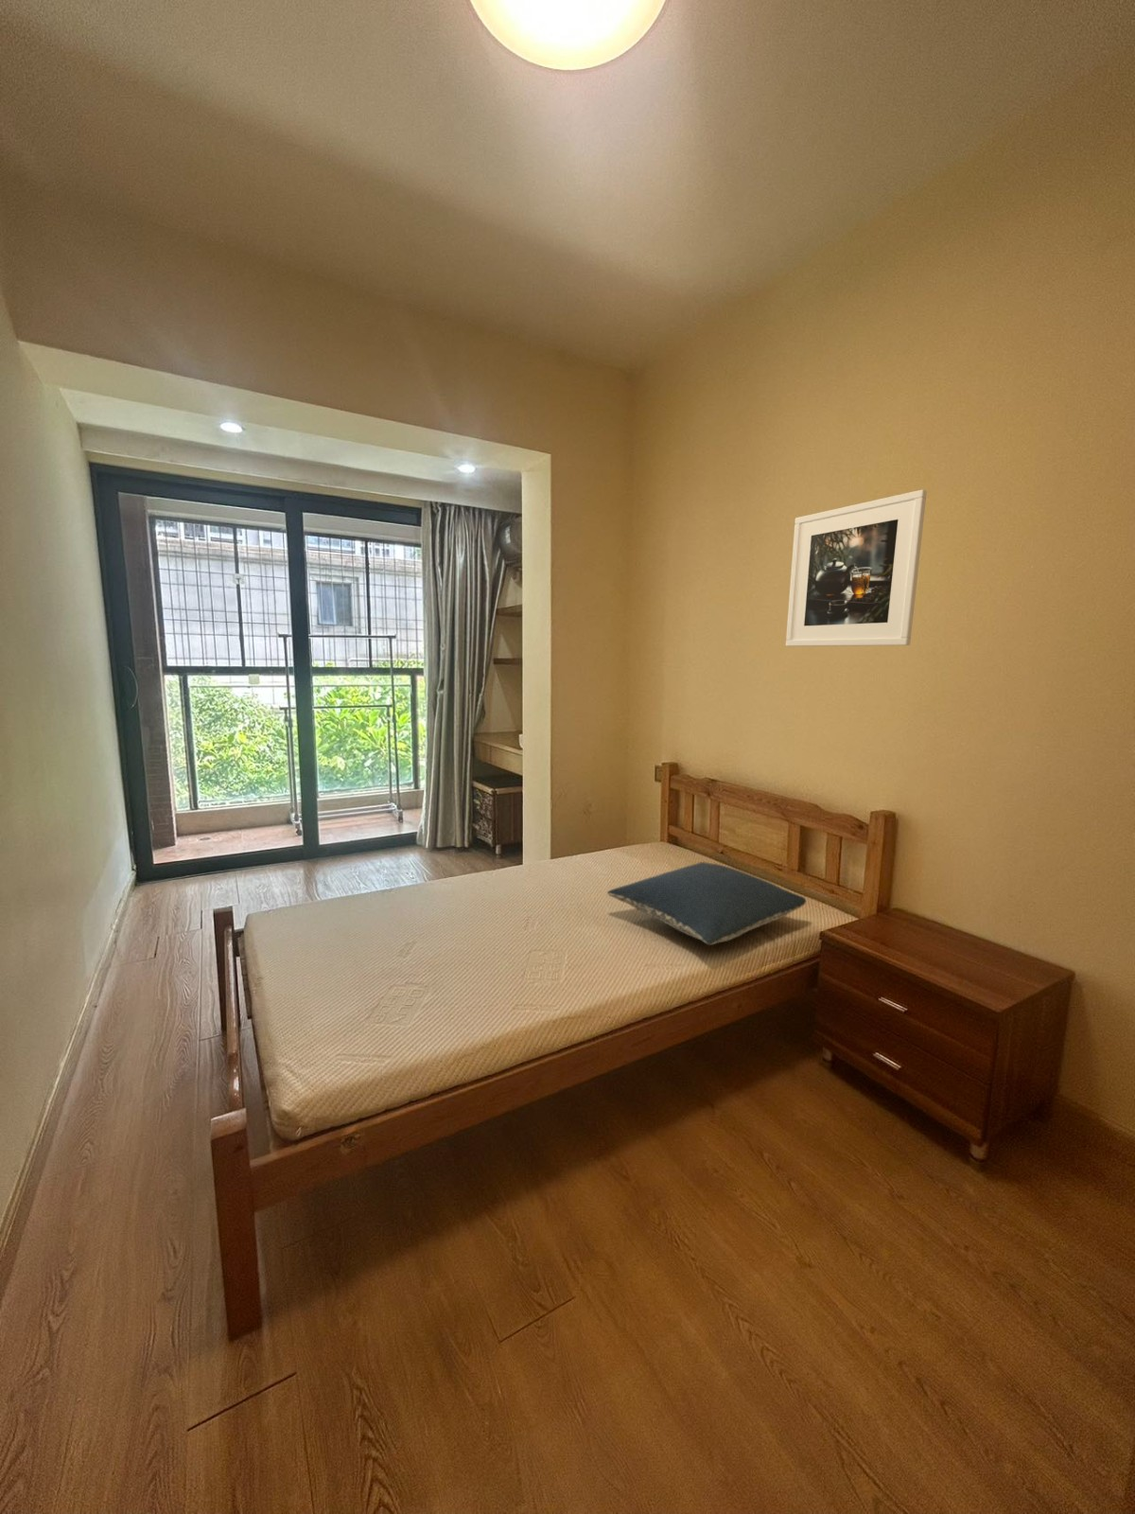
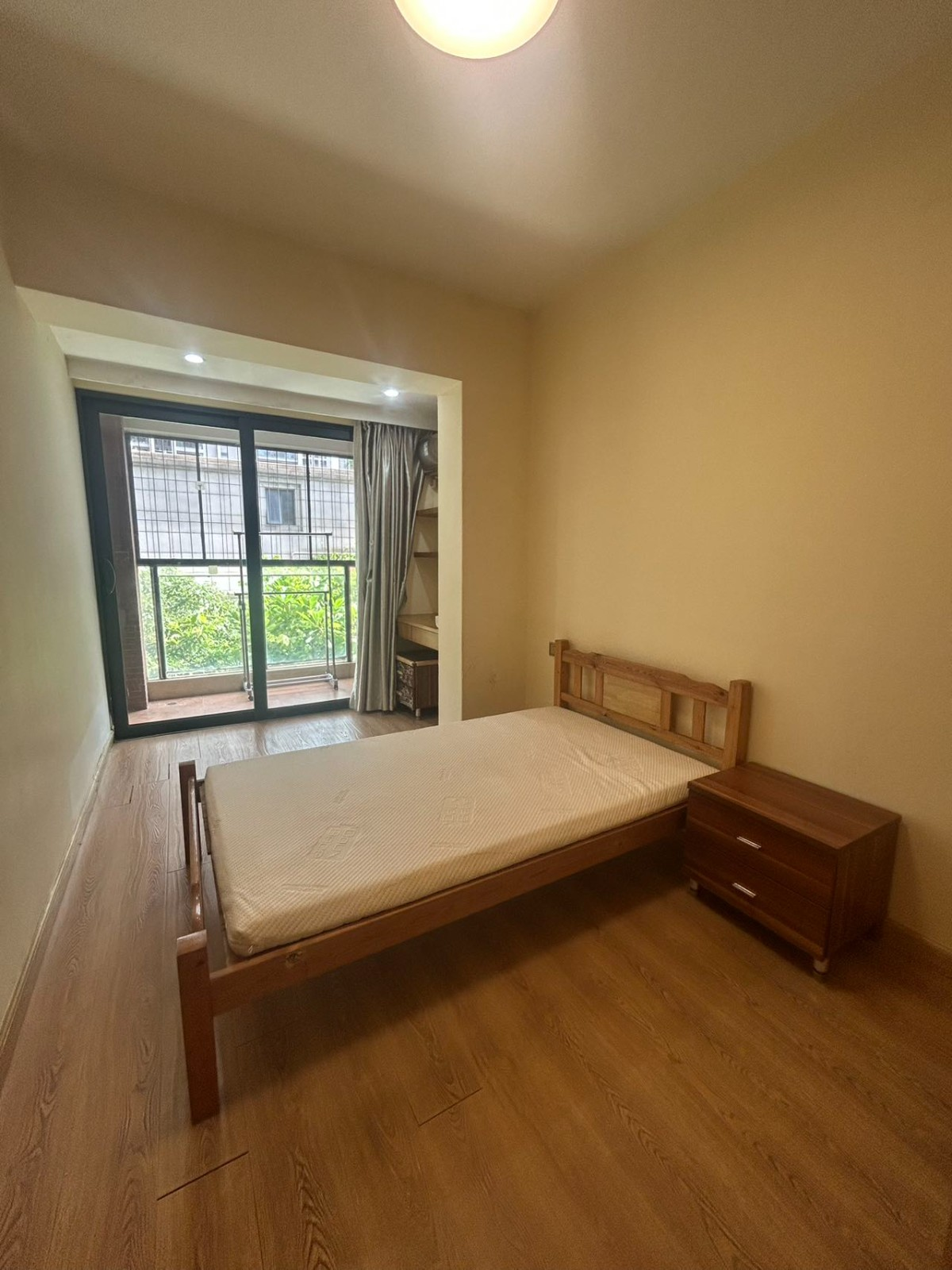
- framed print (848, 576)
- pillow (705, 896)
